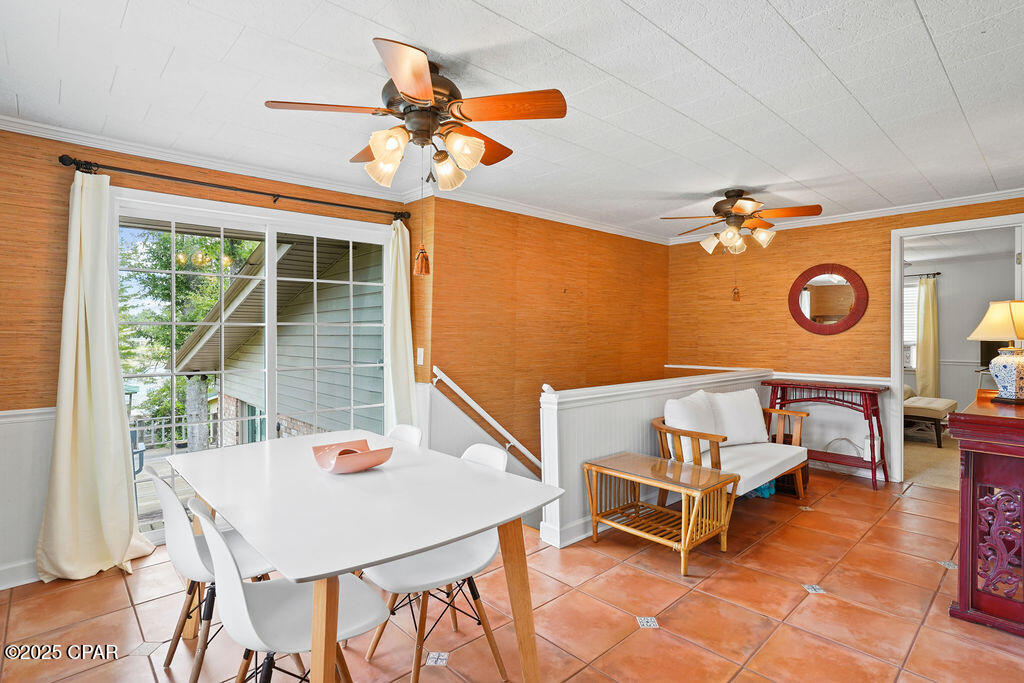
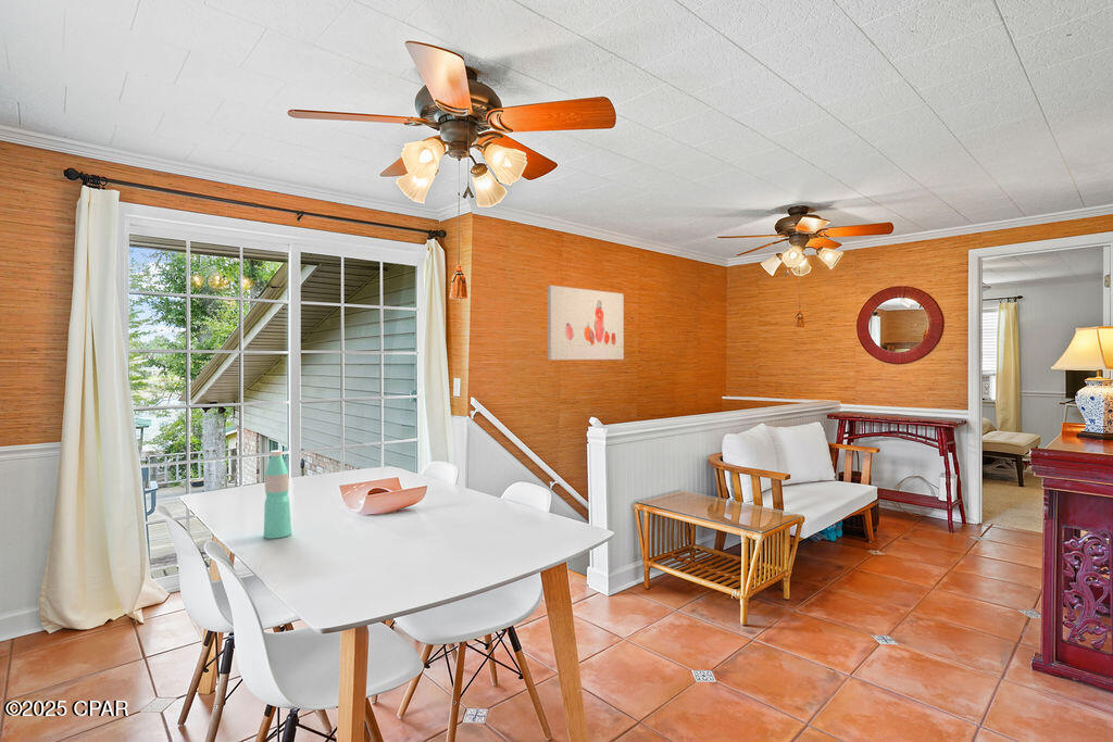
+ water bottle (276, 492)
+ wall art (587, 325)
